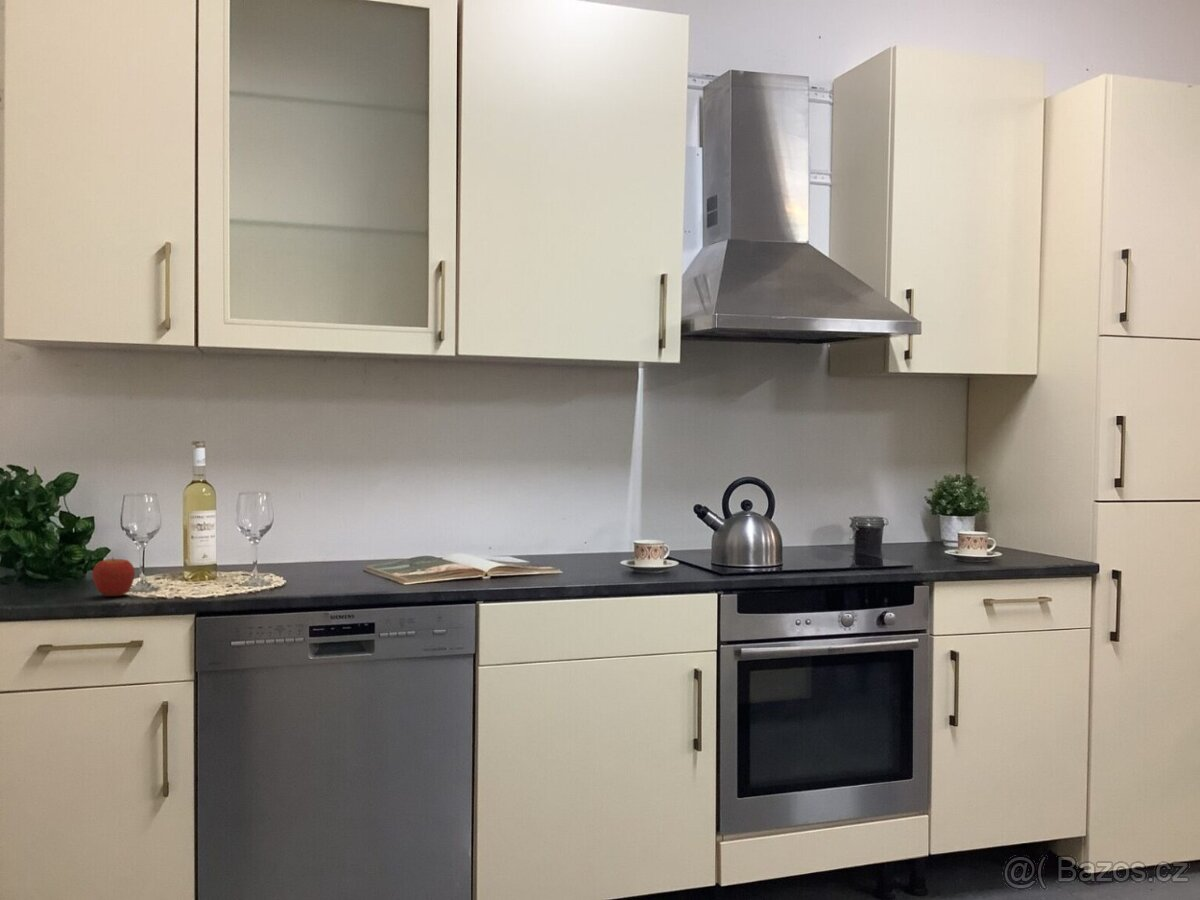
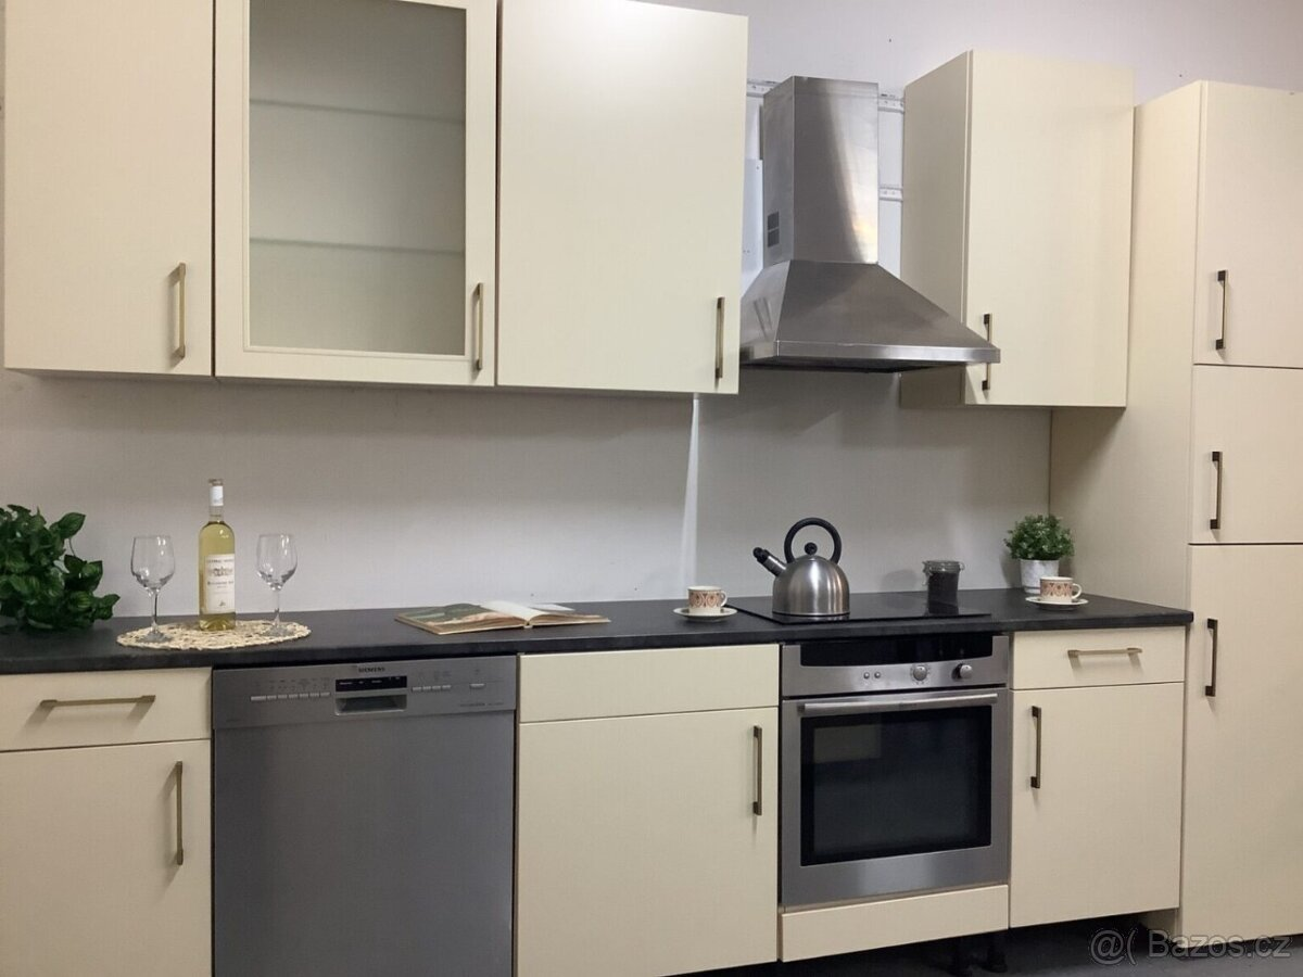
- apple (113, 576)
